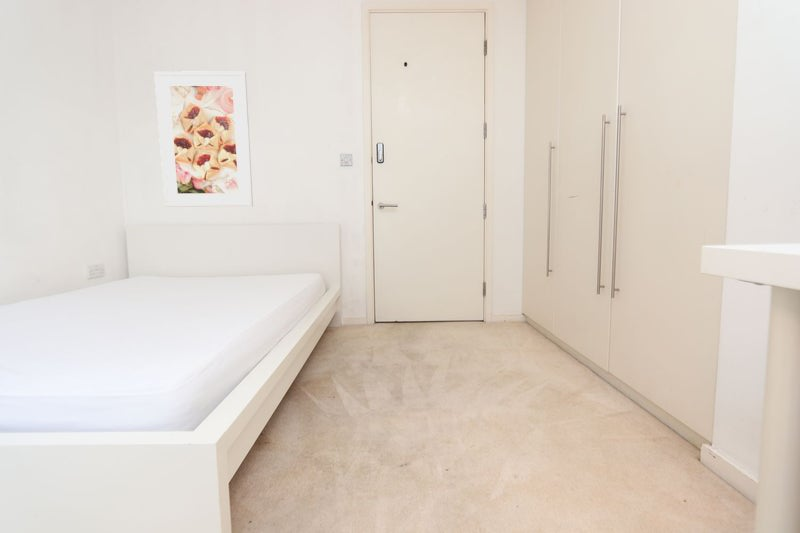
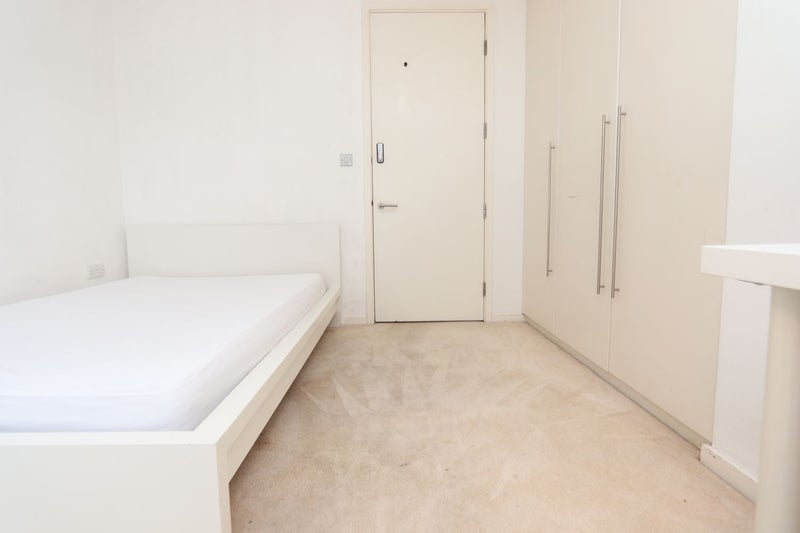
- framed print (204, 140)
